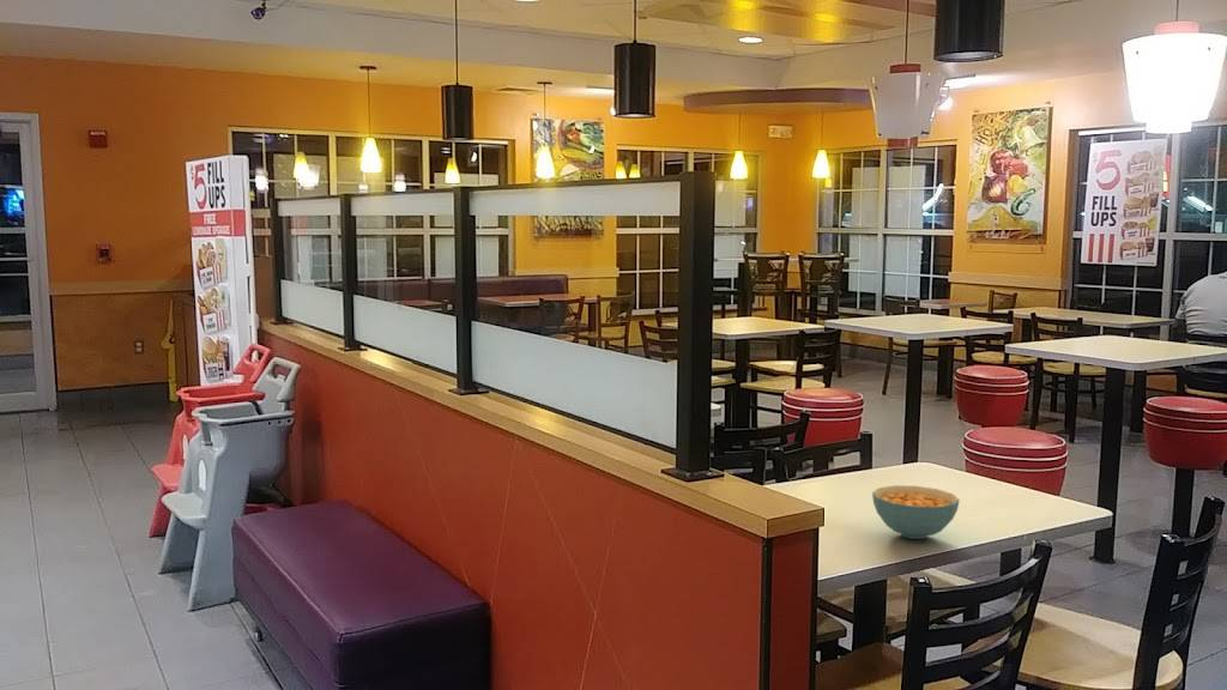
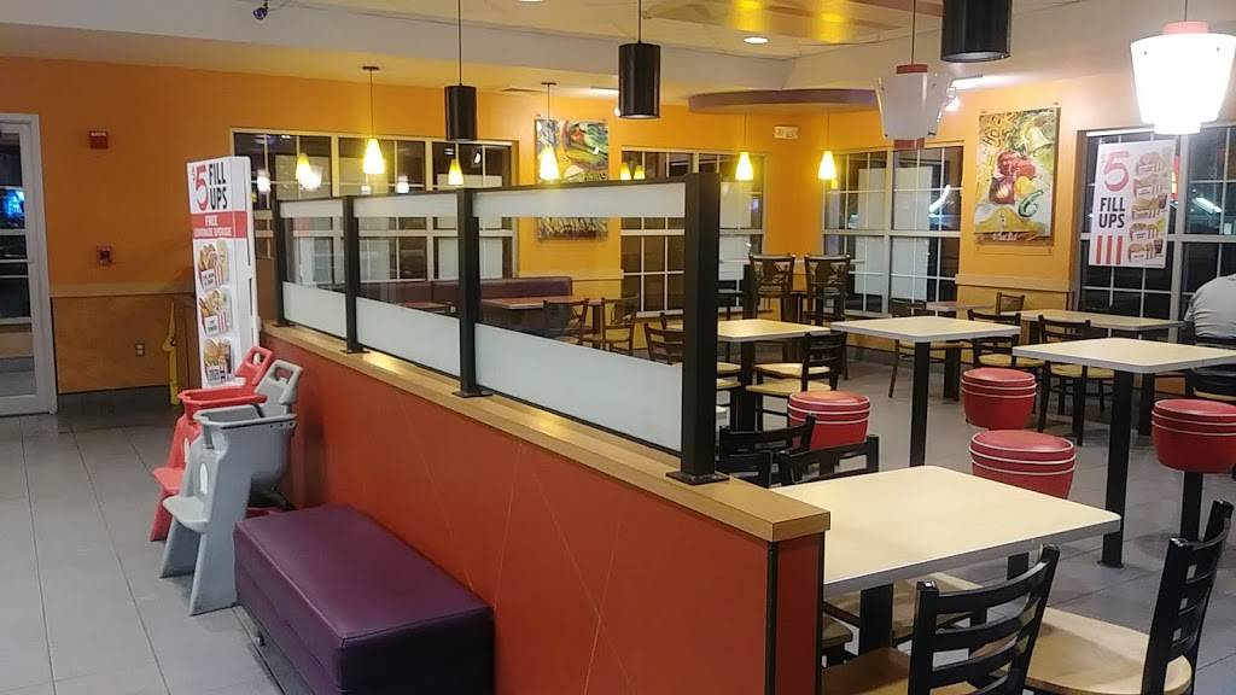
- cereal bowl (914, 515)
